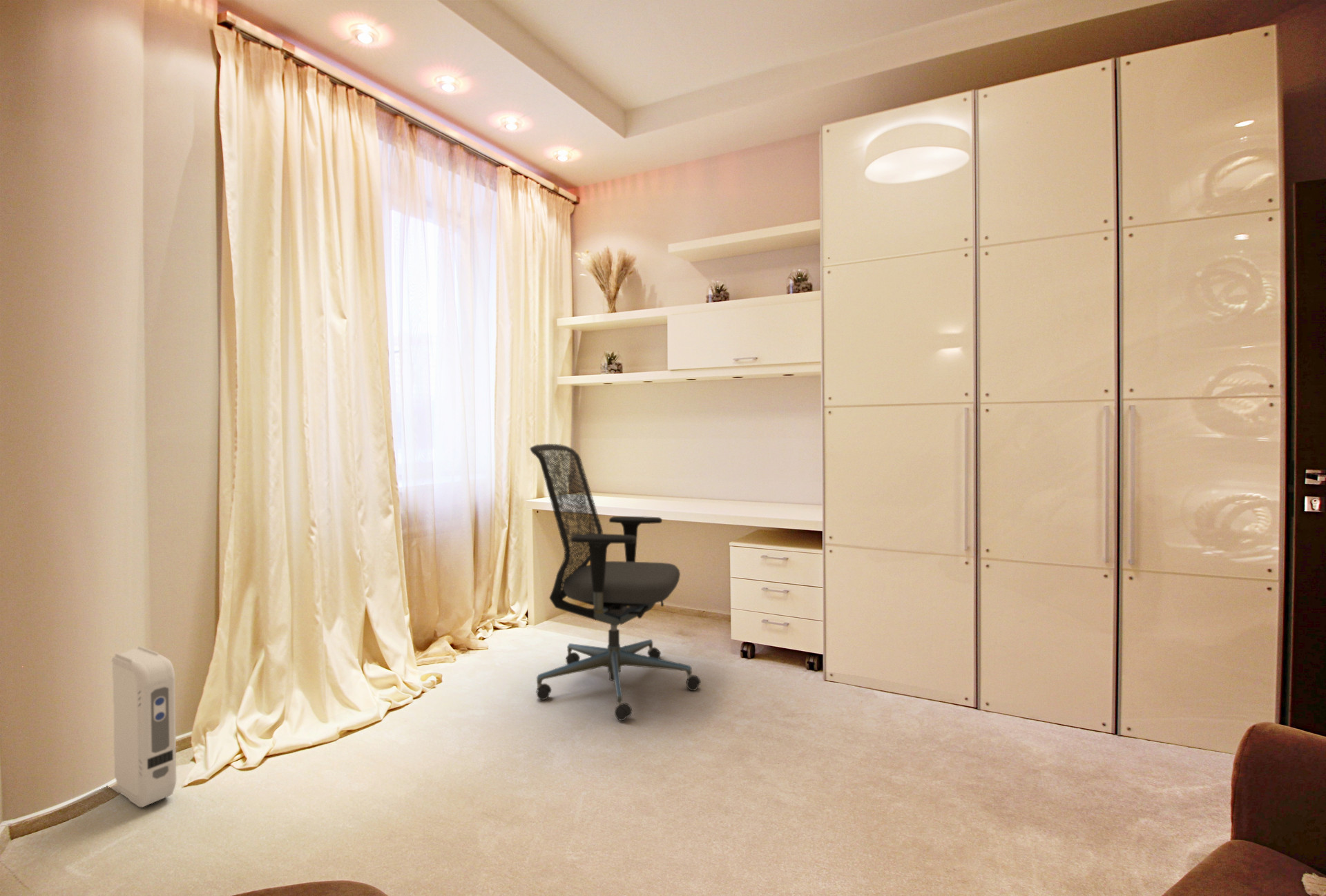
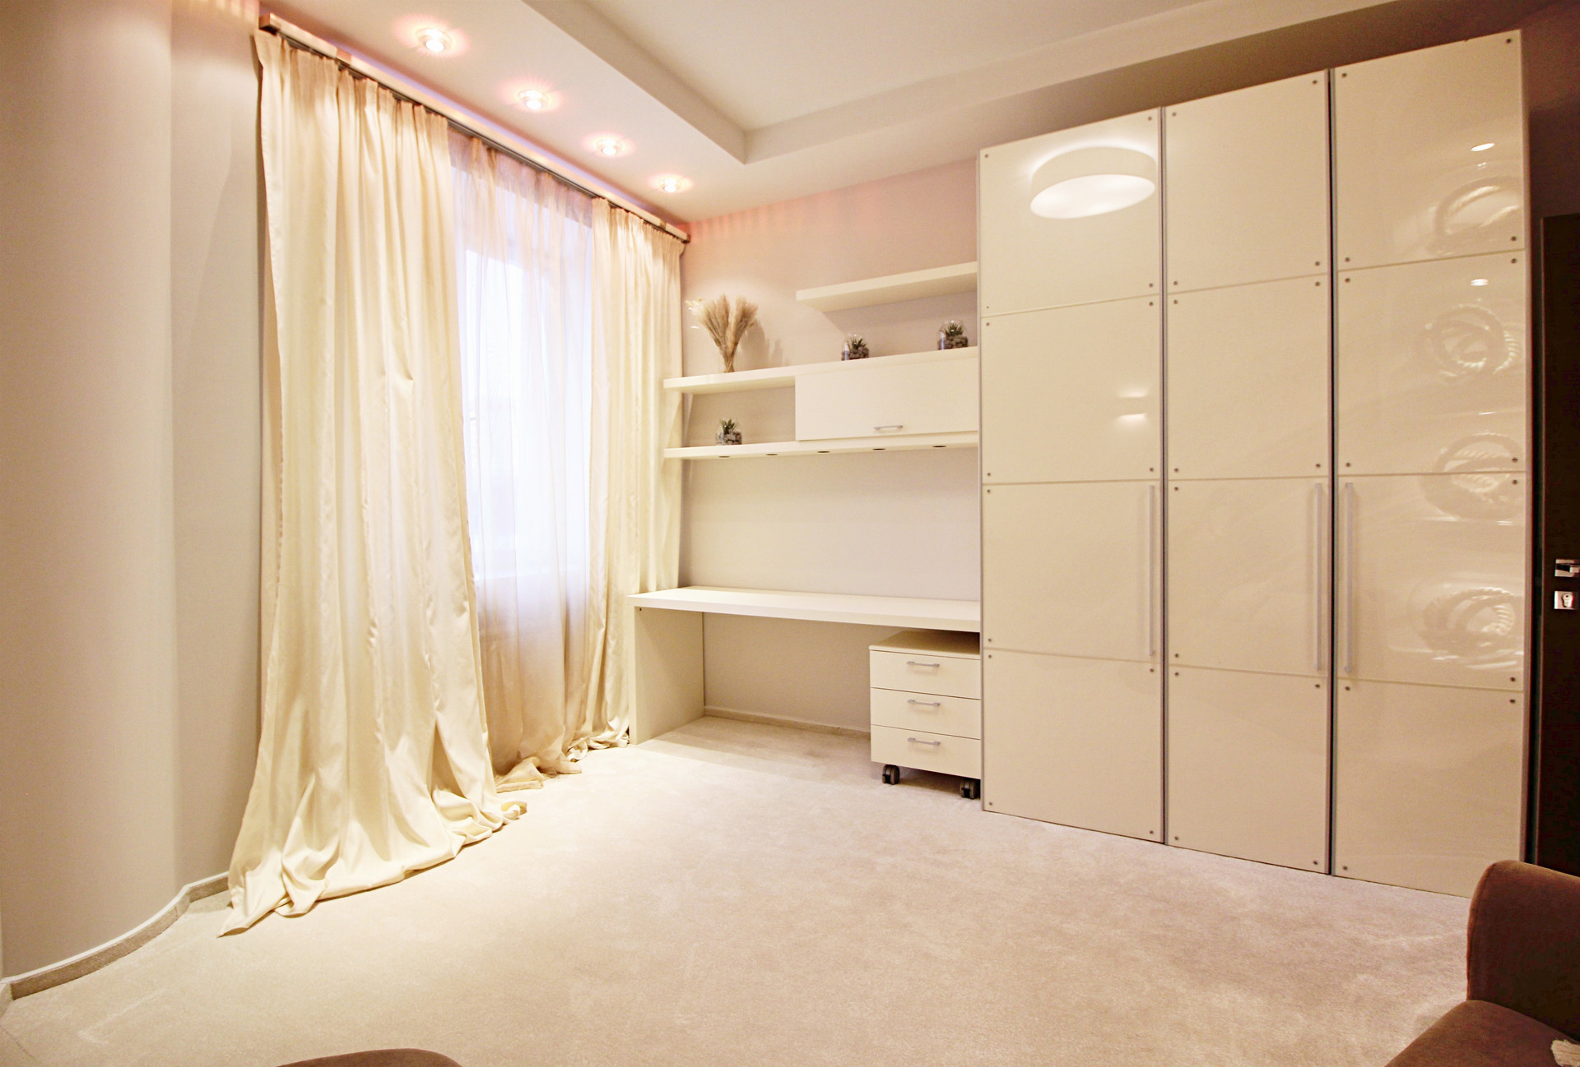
- office chair (622, 563)
- air purifier (136, 722)
